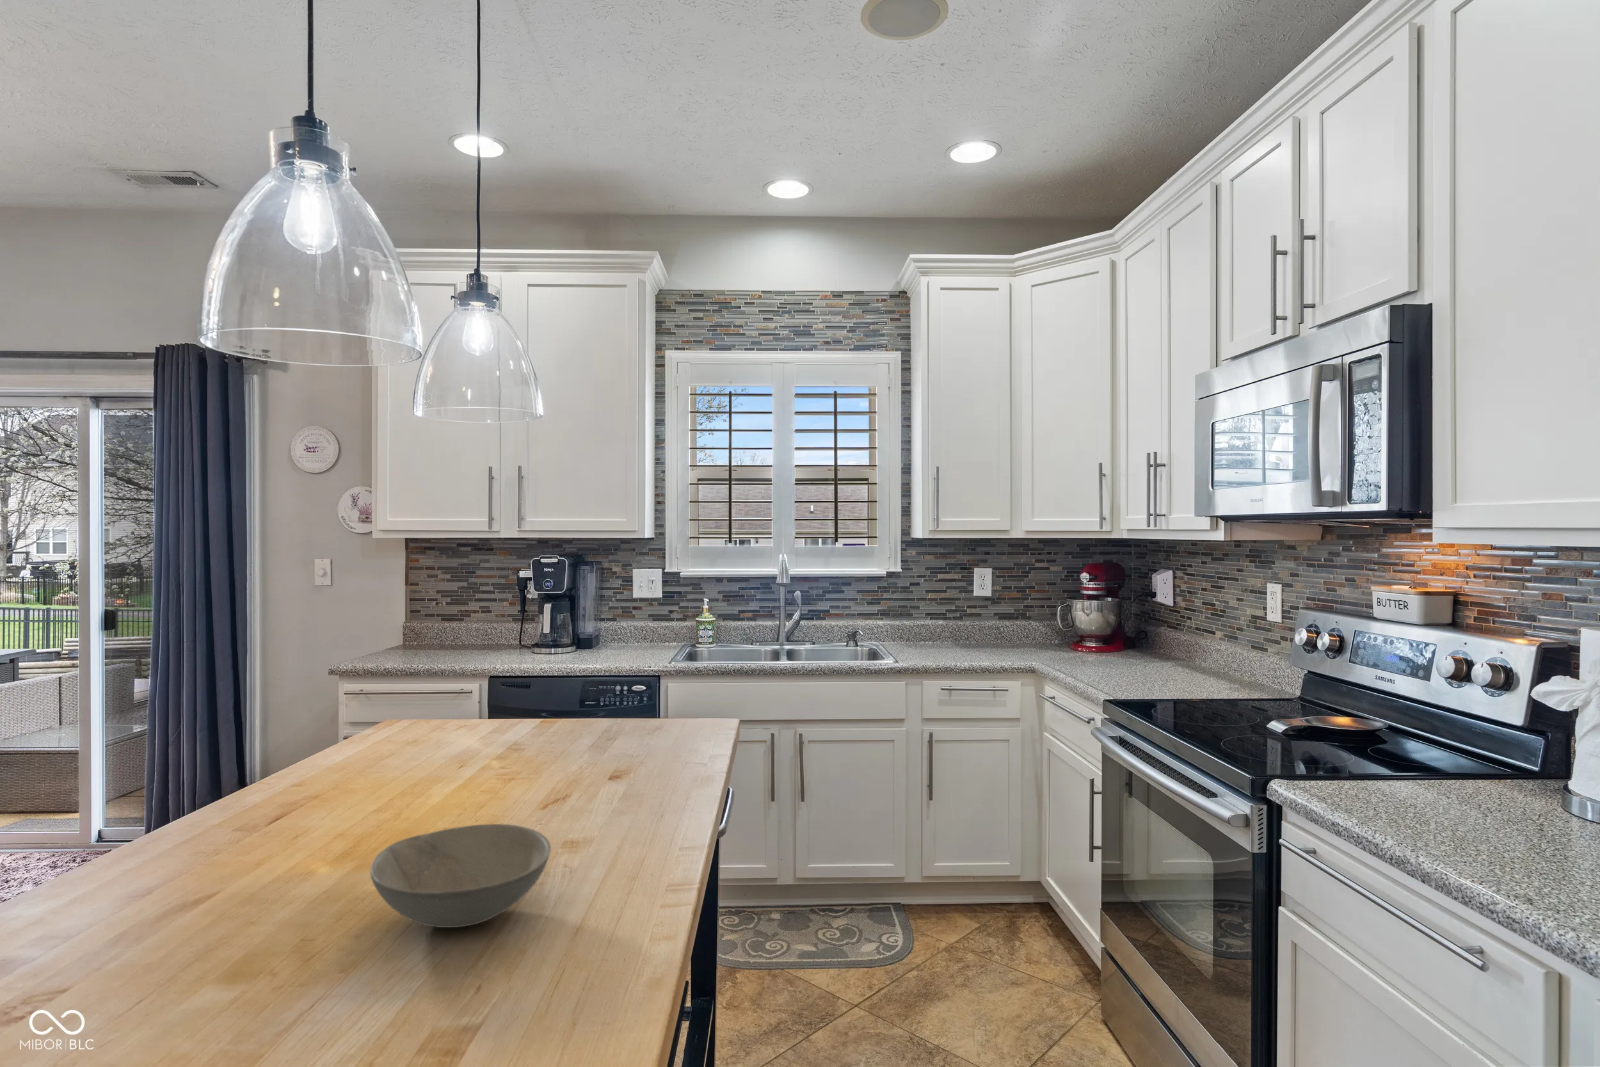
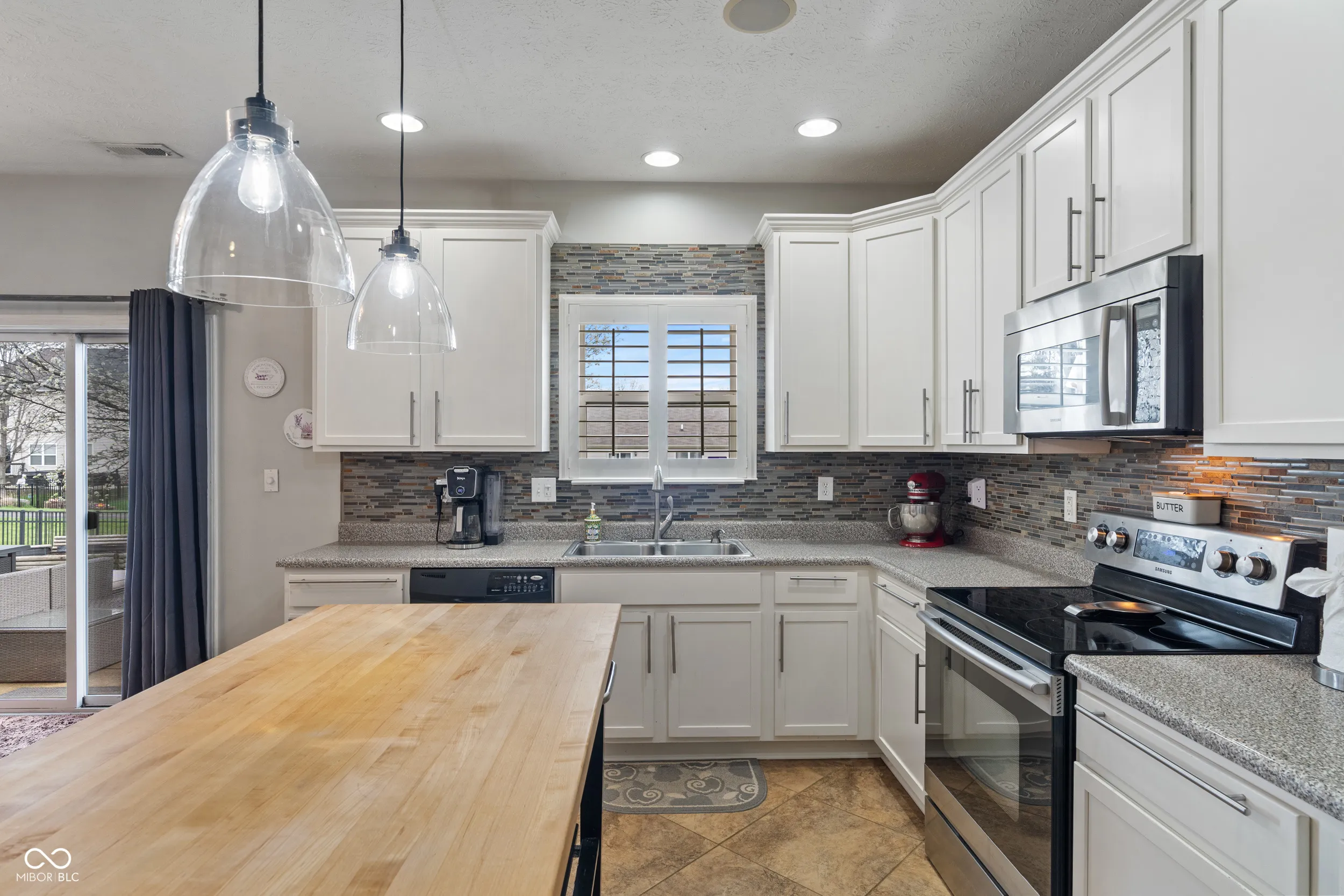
- soup bowl (464, 882)
